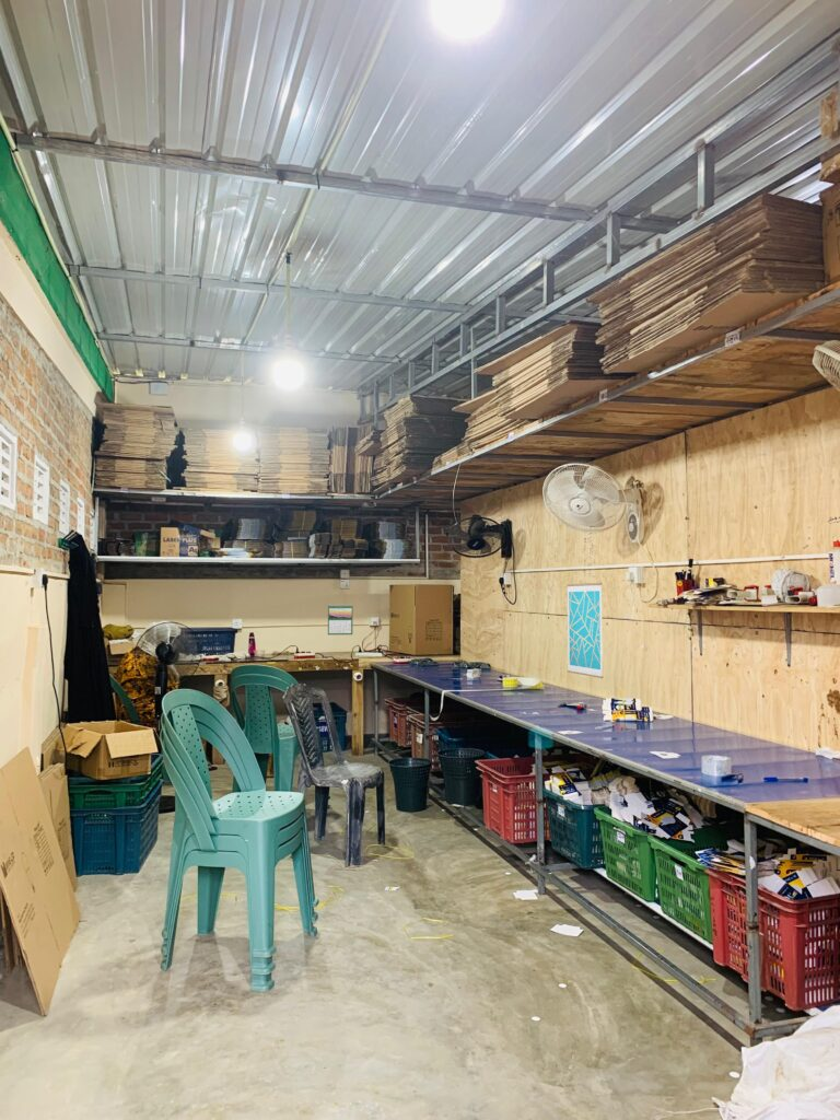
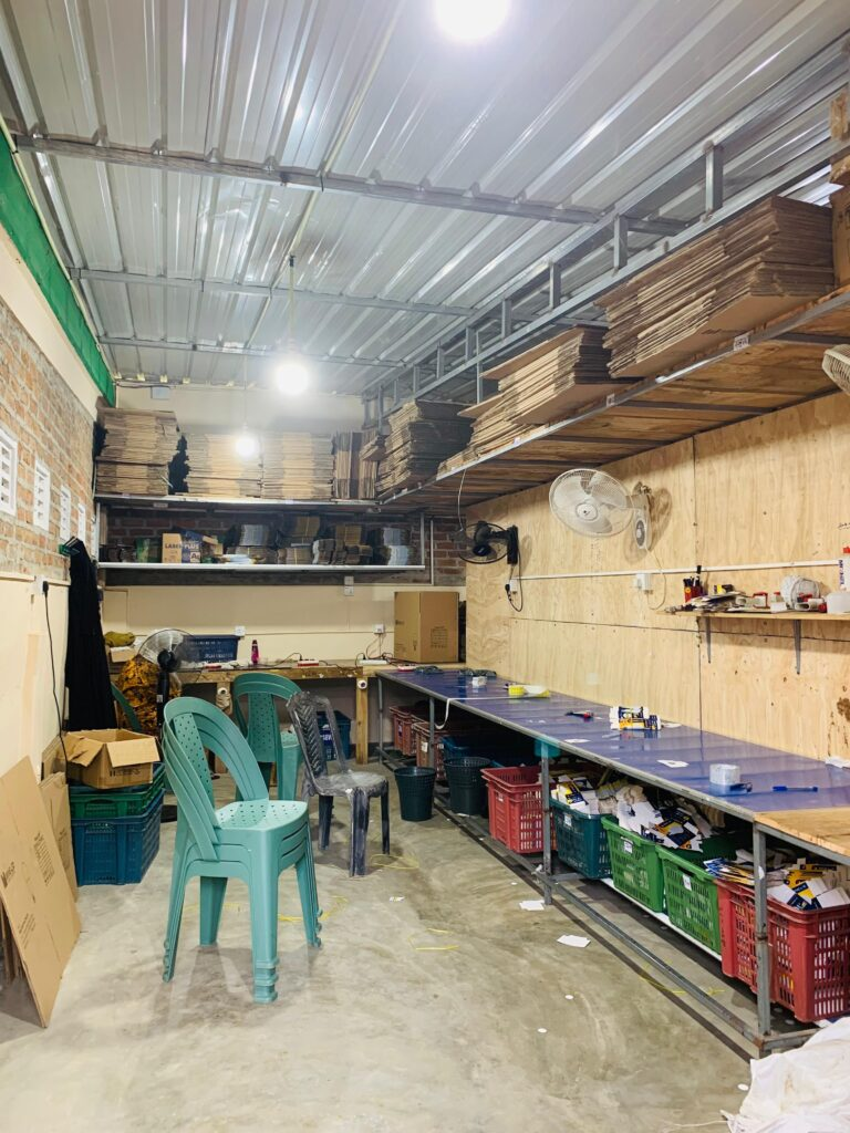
- wall art (584, 629)
- calendar (340, 619)
